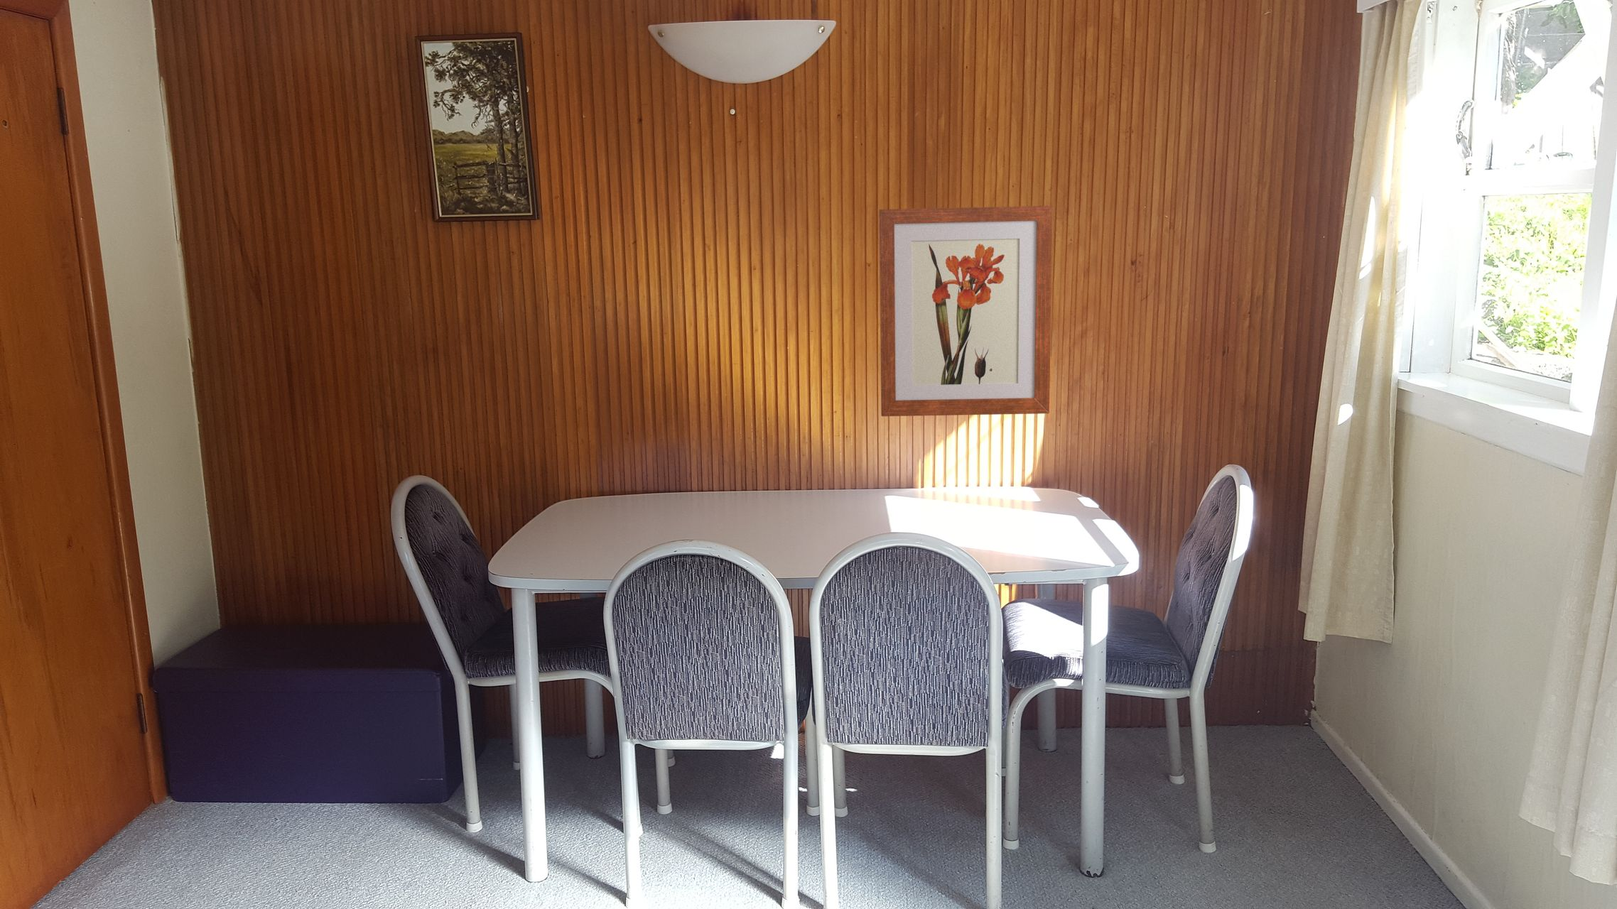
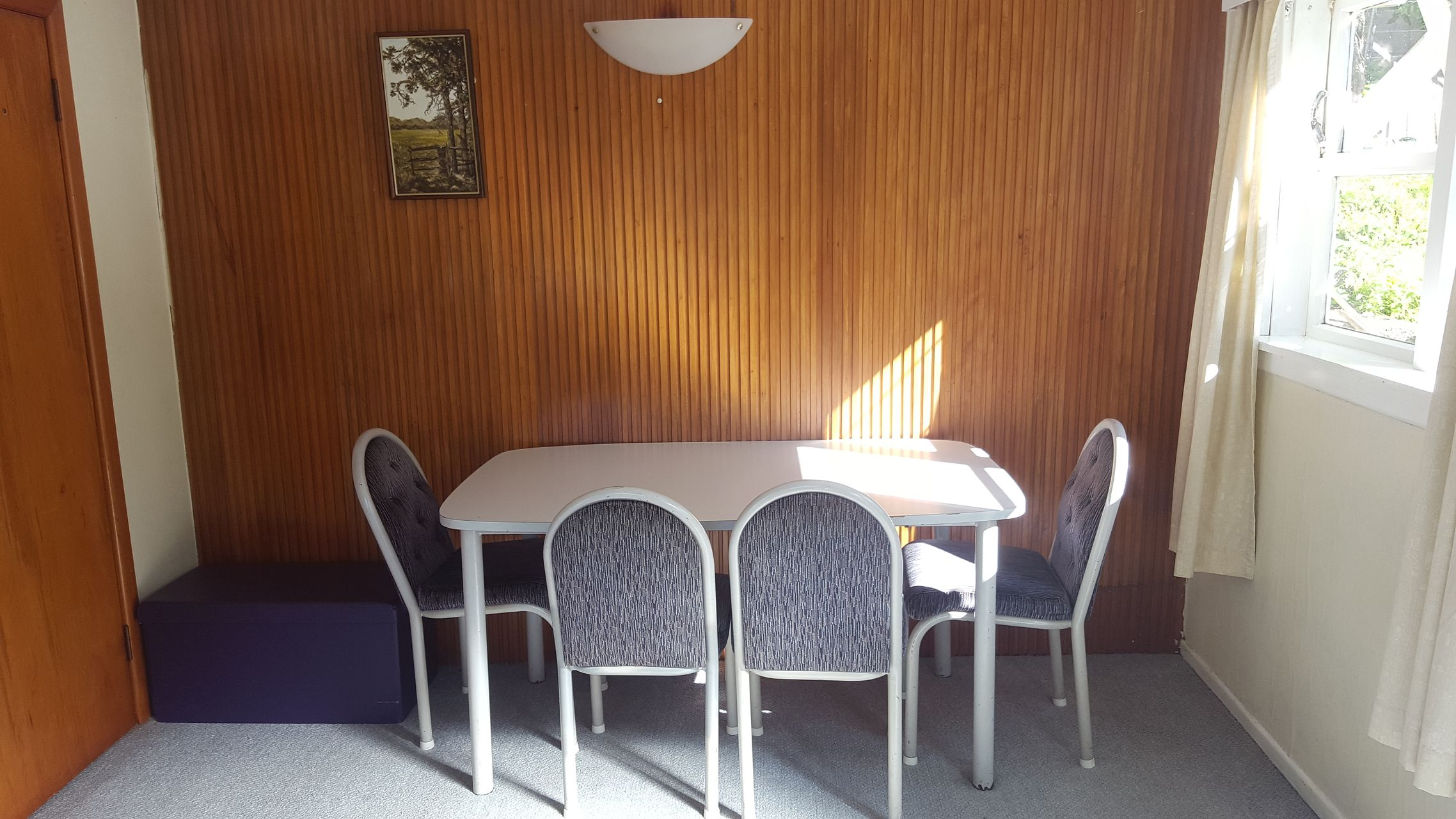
- wall art (965, 313)
